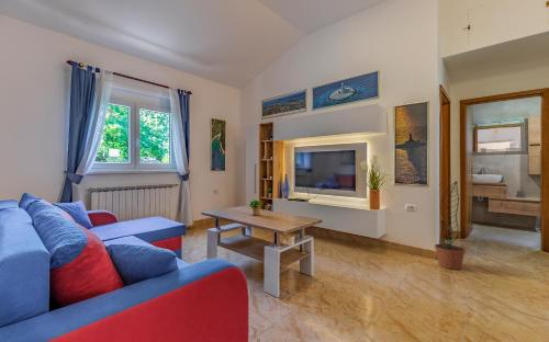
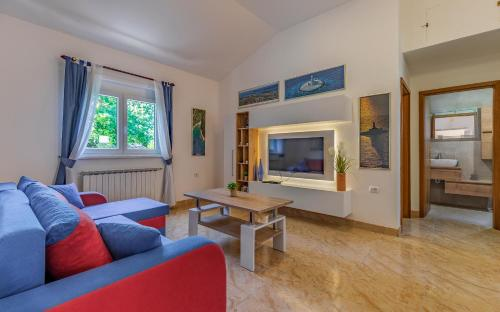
- decorative plant (449, 223)
